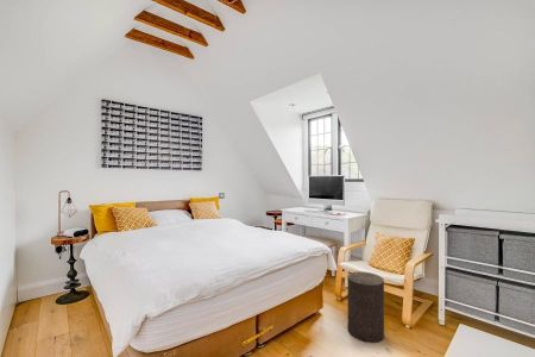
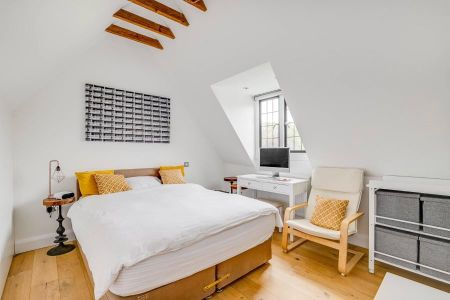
- stool (365, 305)
